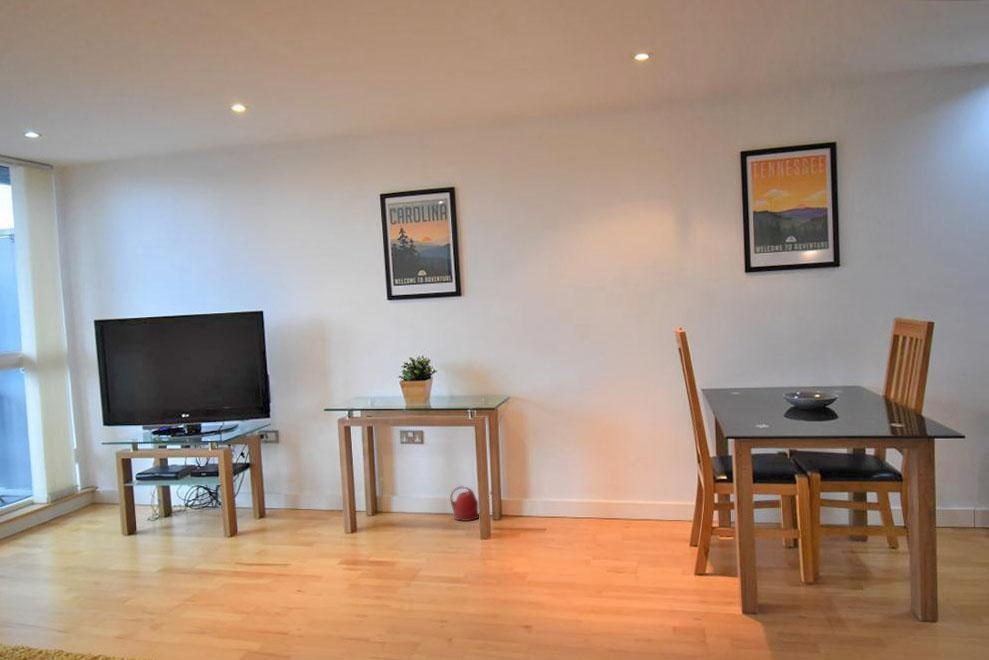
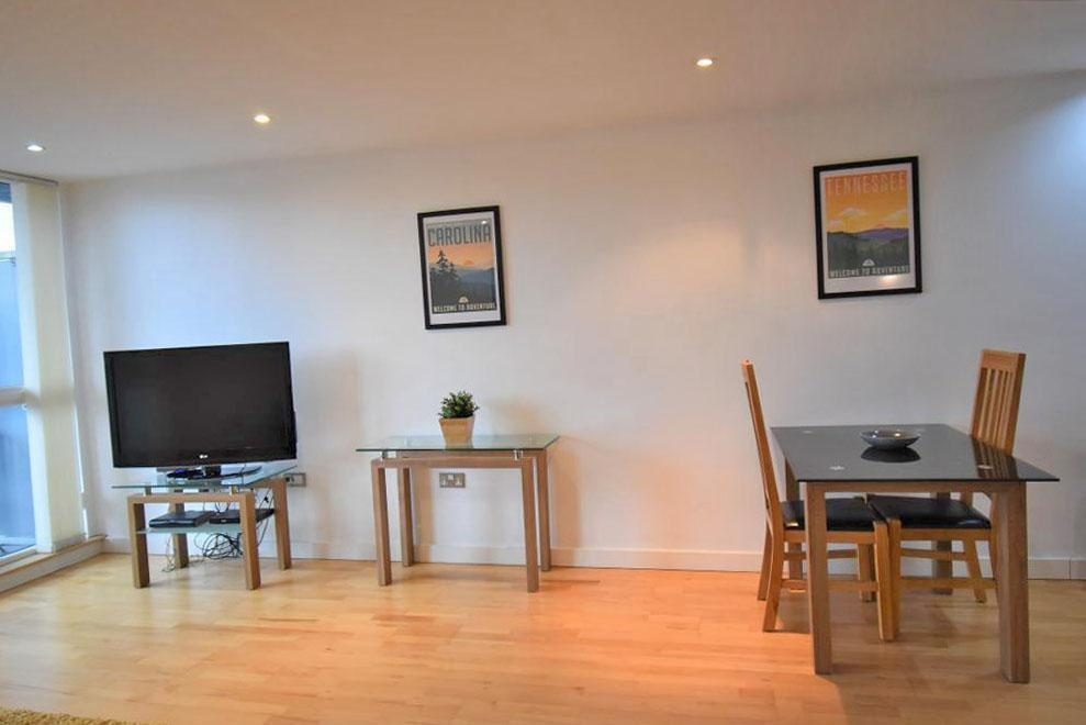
- watering can (473, 502)
